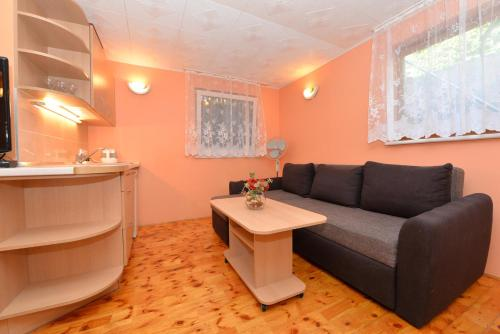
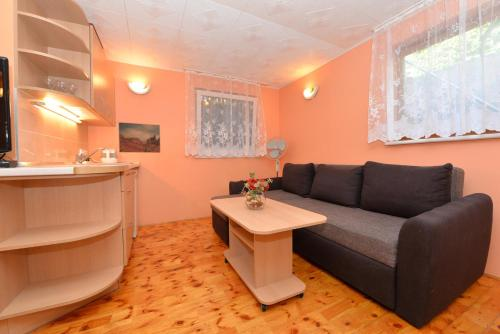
+ wall art (140, 138)
